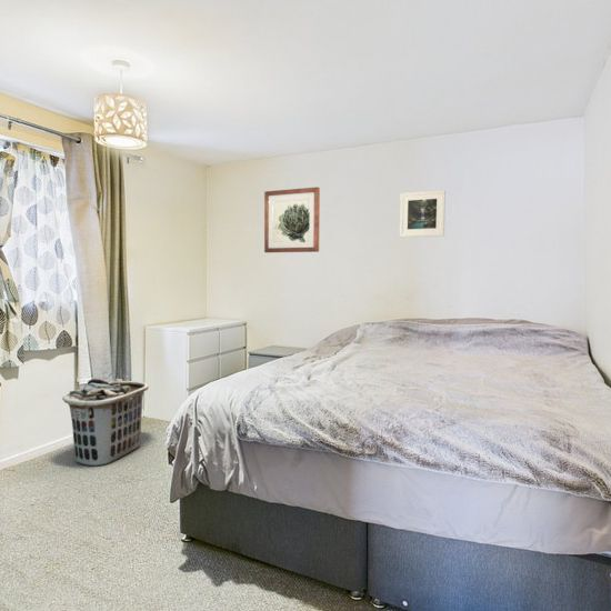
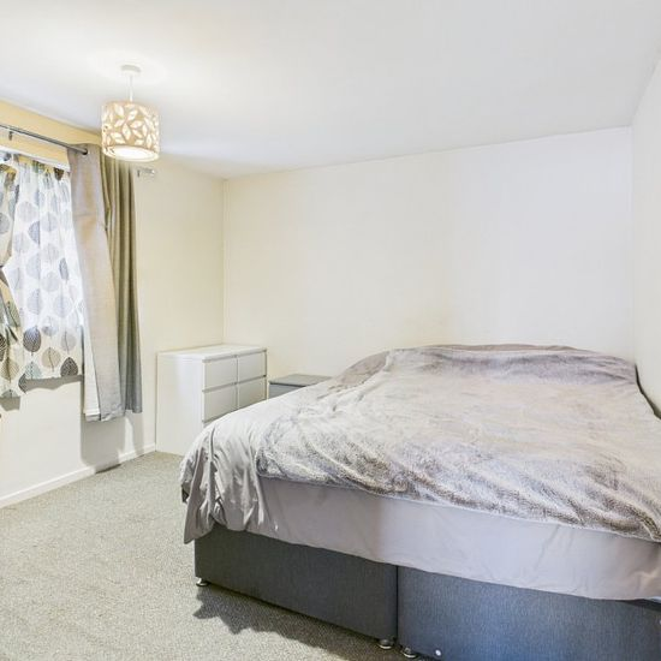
- clothes hamper (108, 415)
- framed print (421, 213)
- wall art (291, 221)
